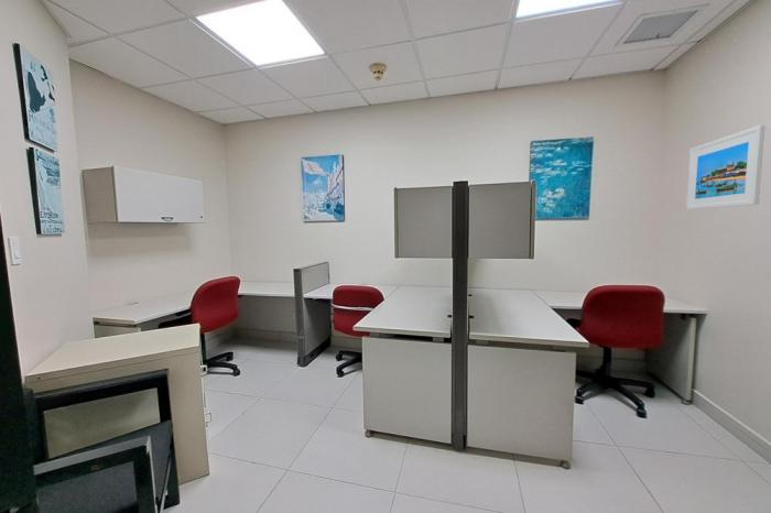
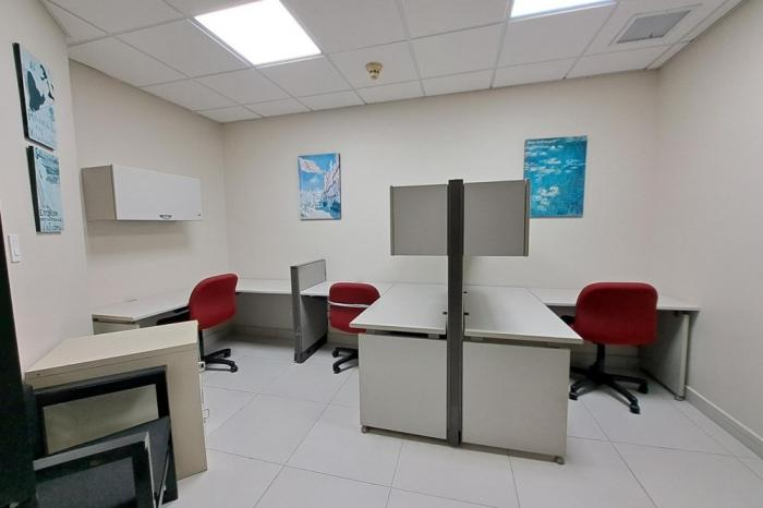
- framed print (719, 173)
